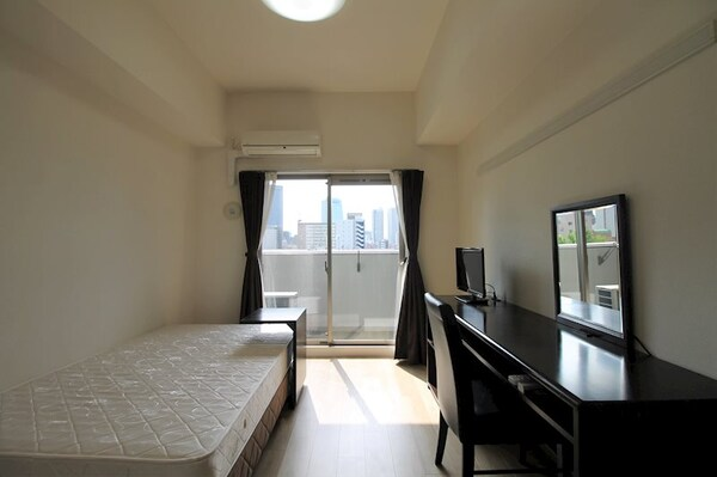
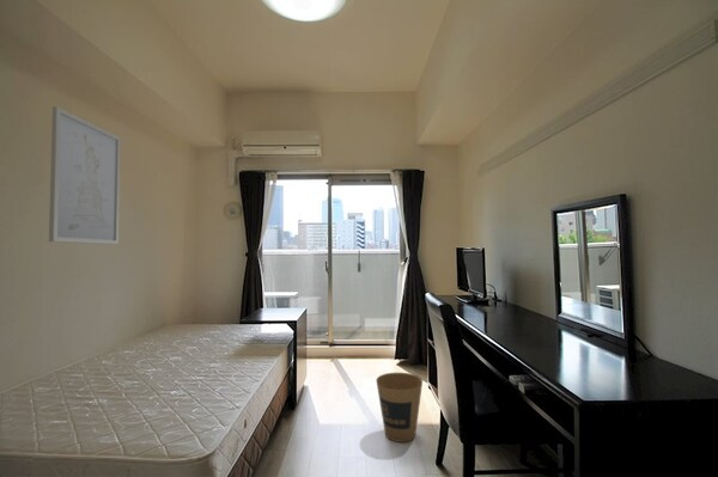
+ trash can (400, 406)
+ wall art (89, 183)
